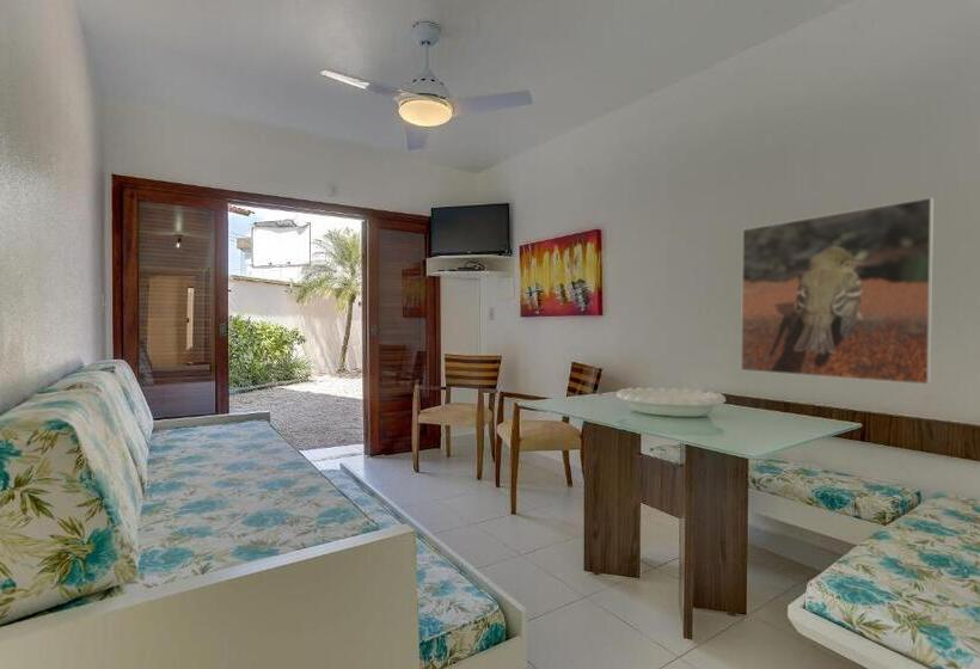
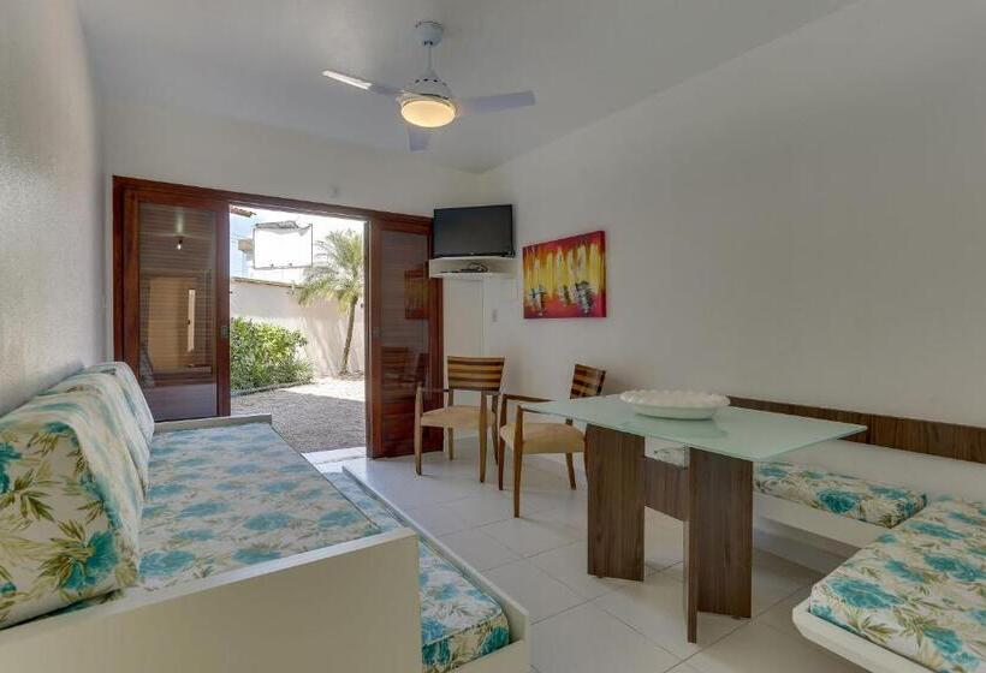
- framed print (823, 296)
